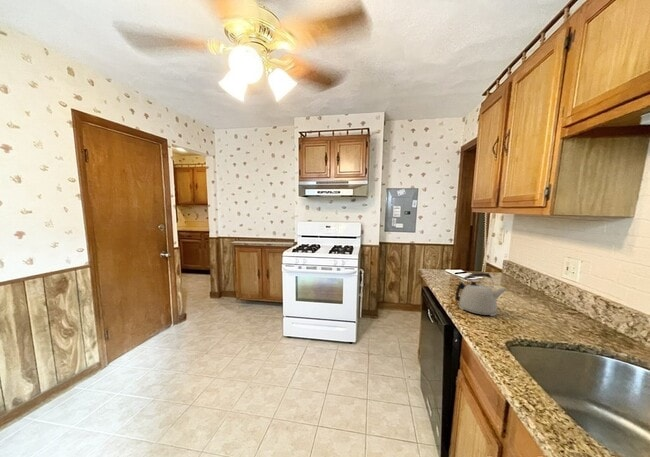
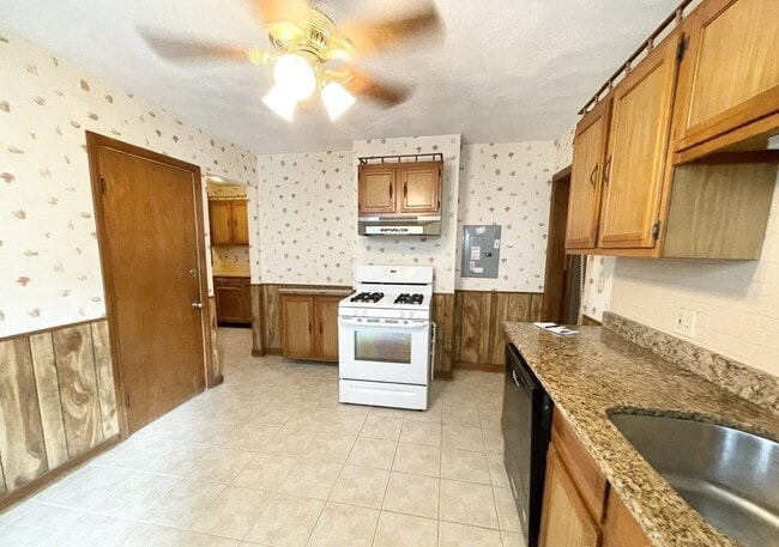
- kettle (479, 291)
